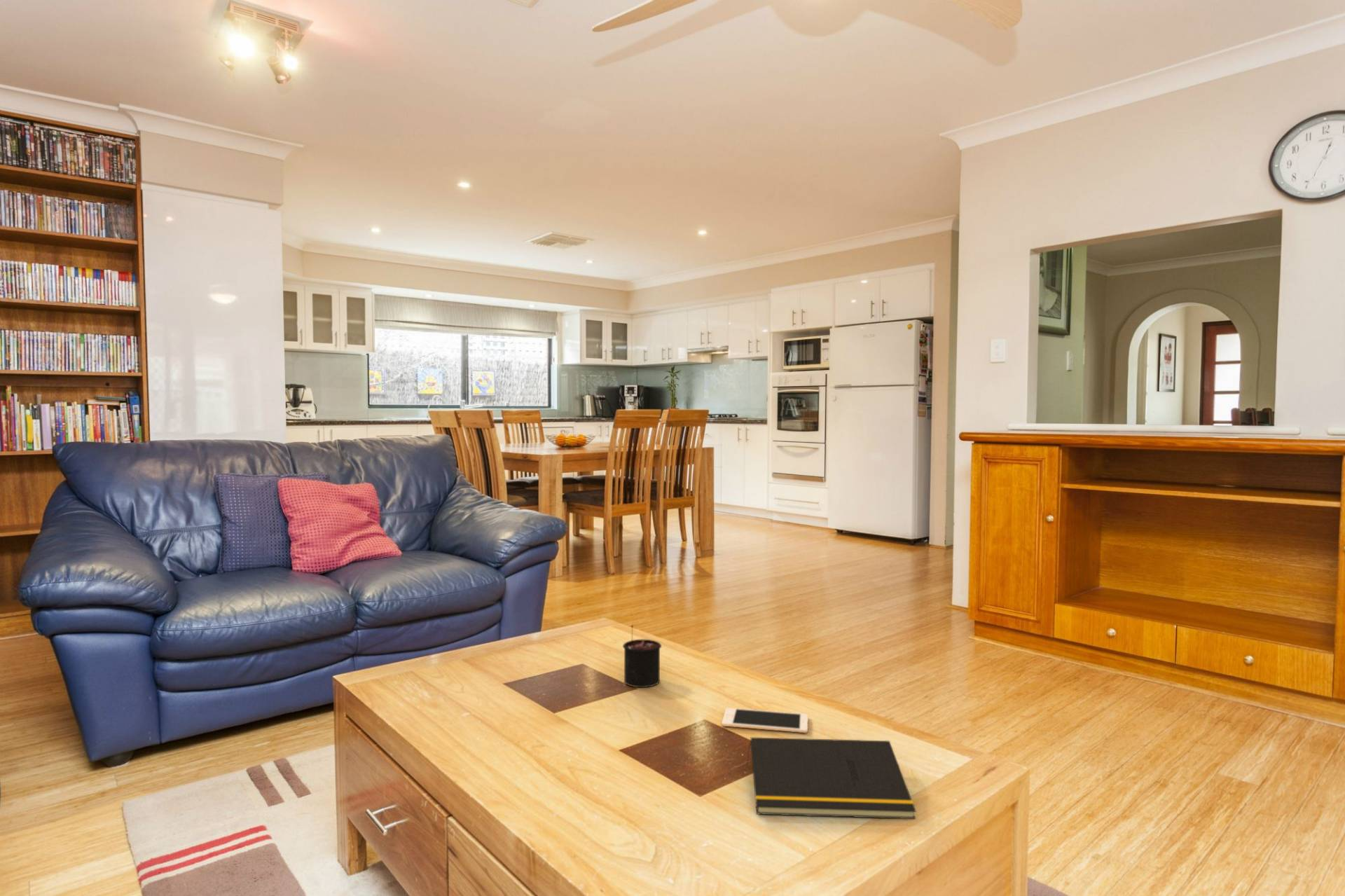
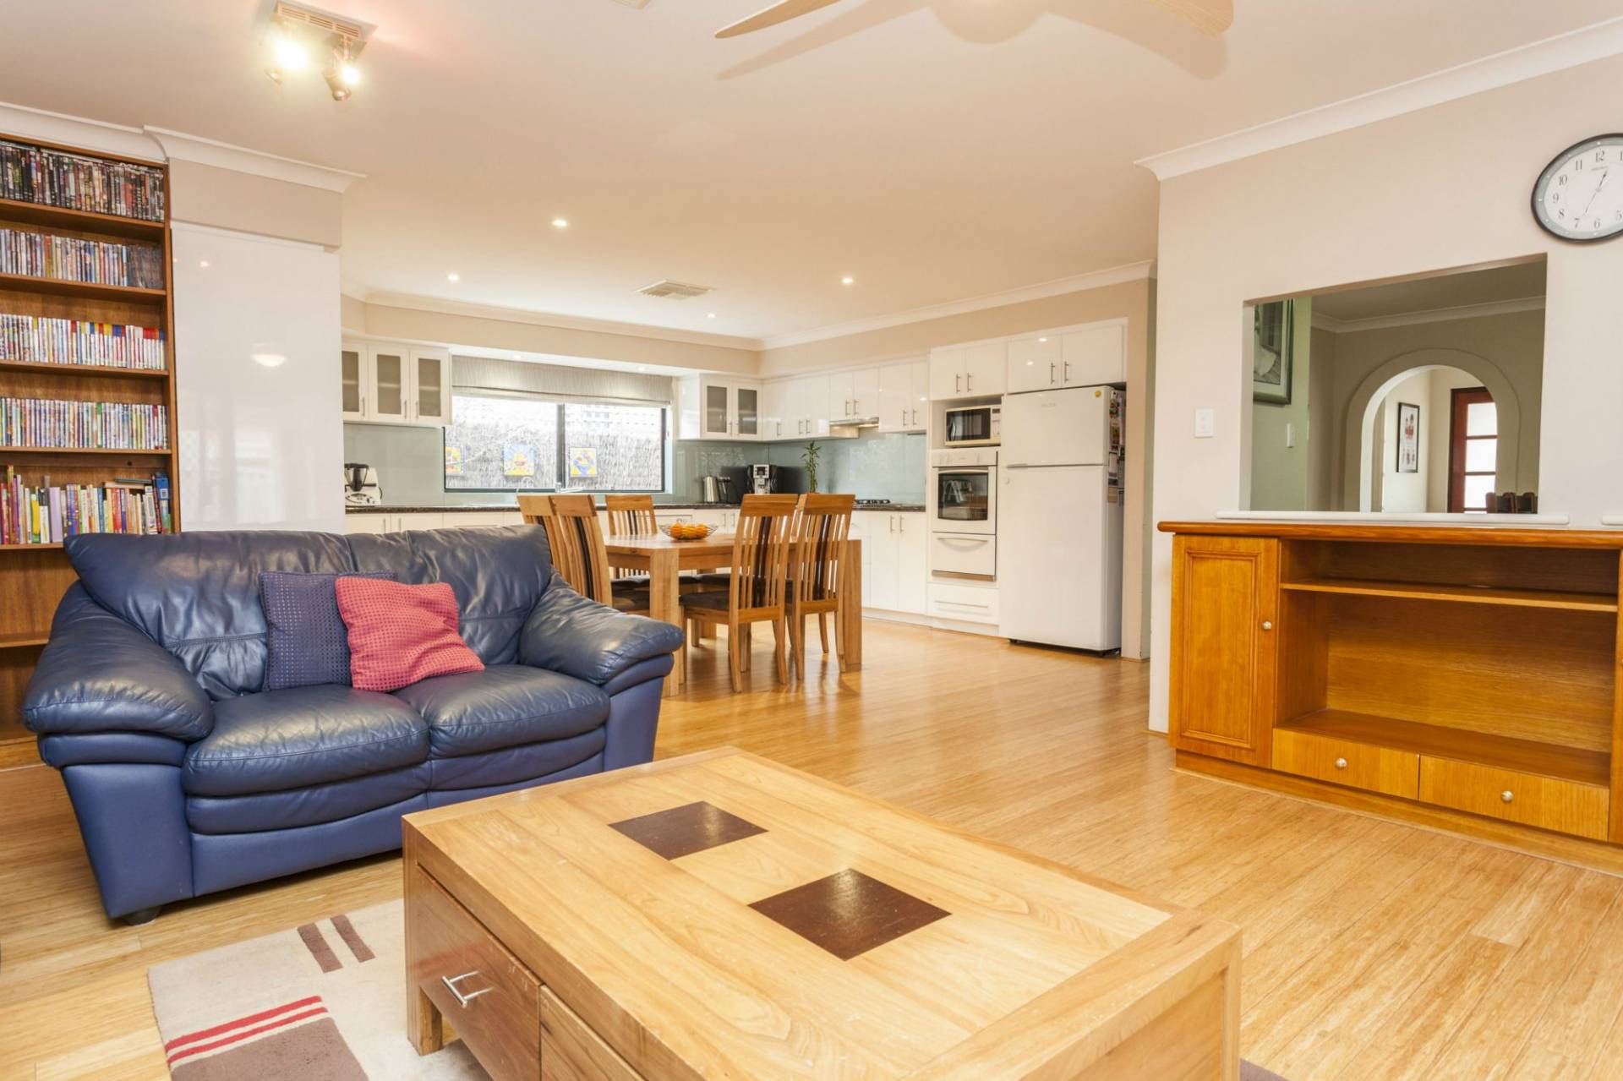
- notepad (827, 775)
- candle (642, 654)
- cell phone (765, 719)
